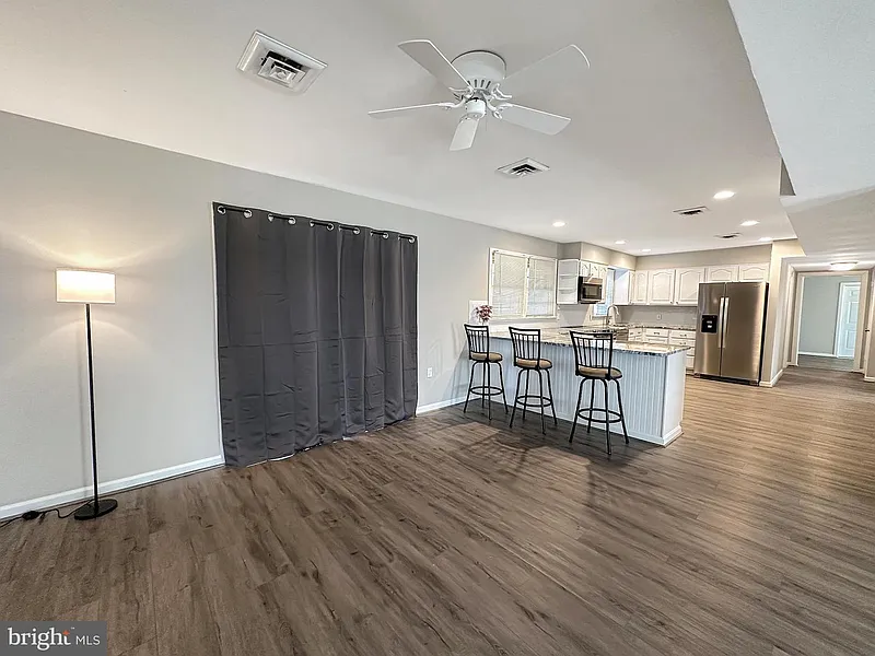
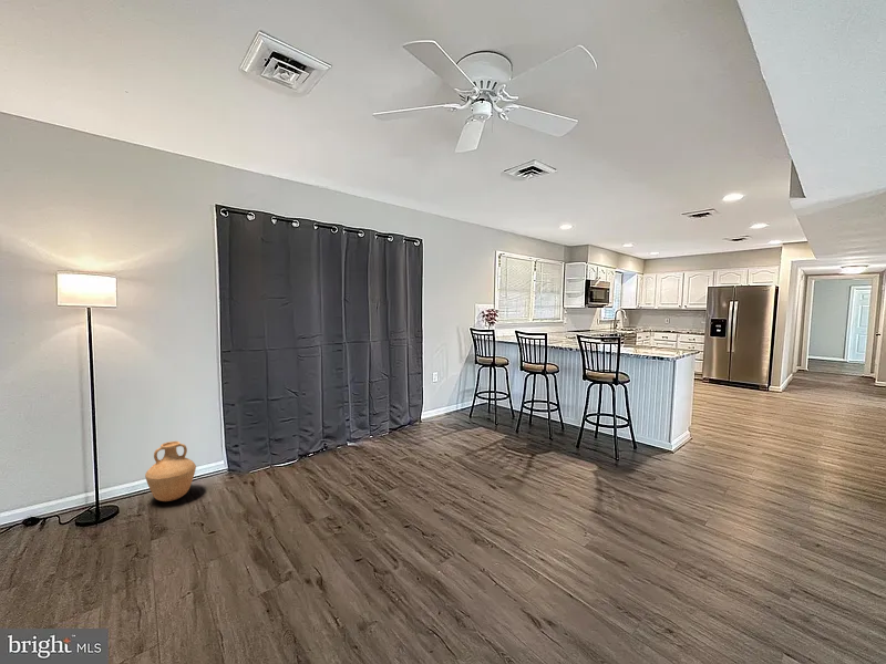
+ vase (171, 470)
